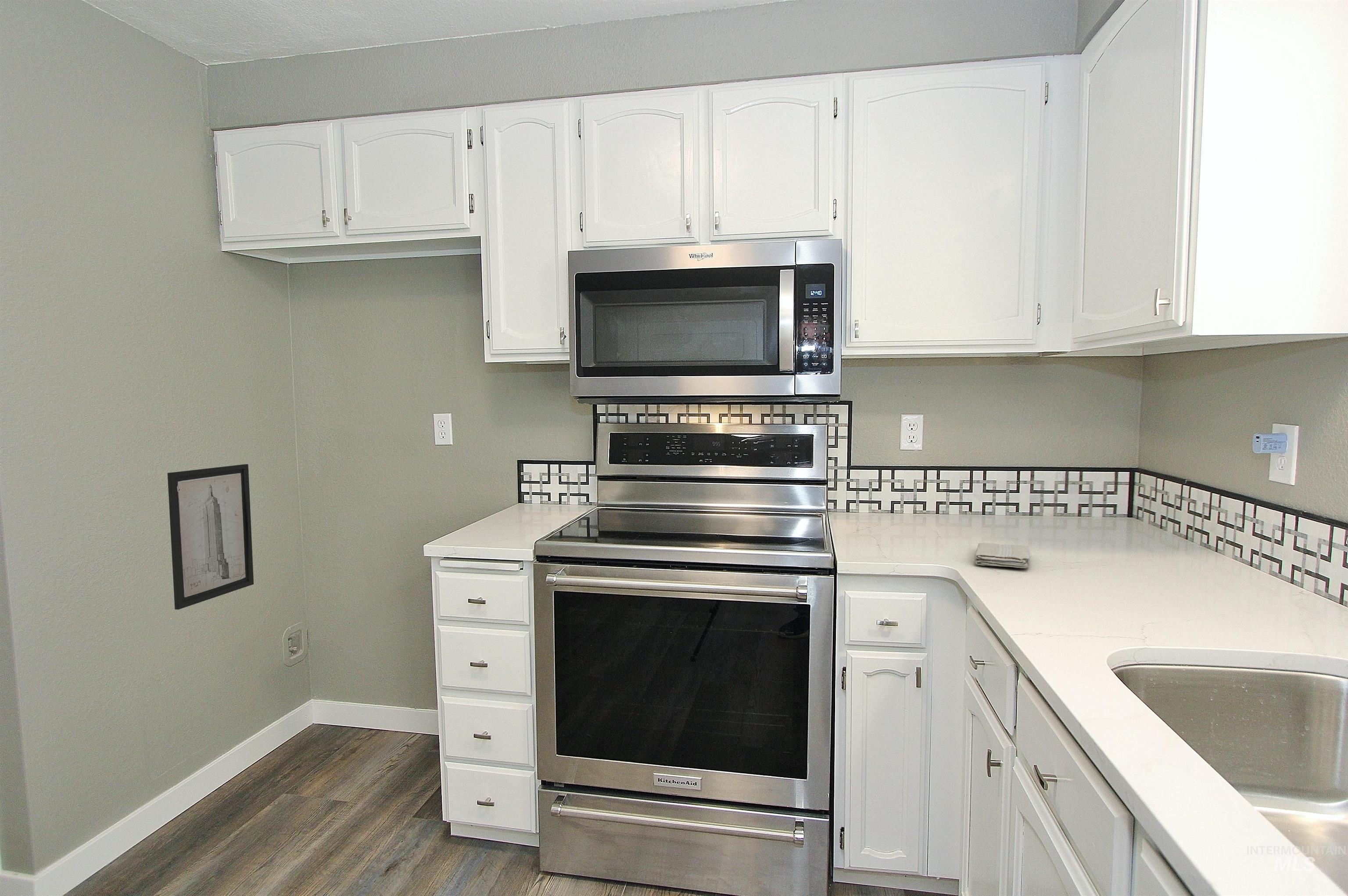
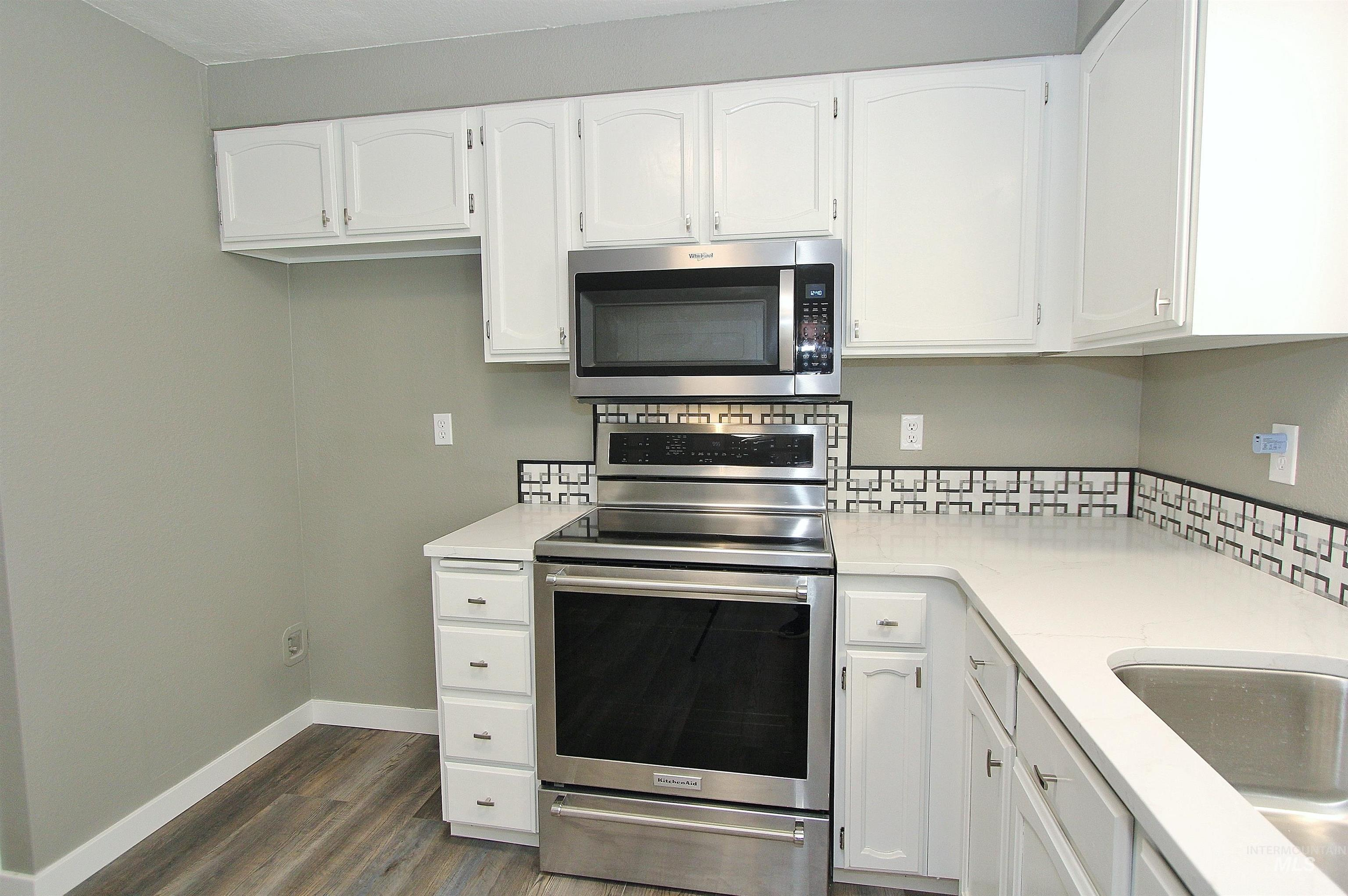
- washcloth (1002, 554)
- wall art (213, 532)
